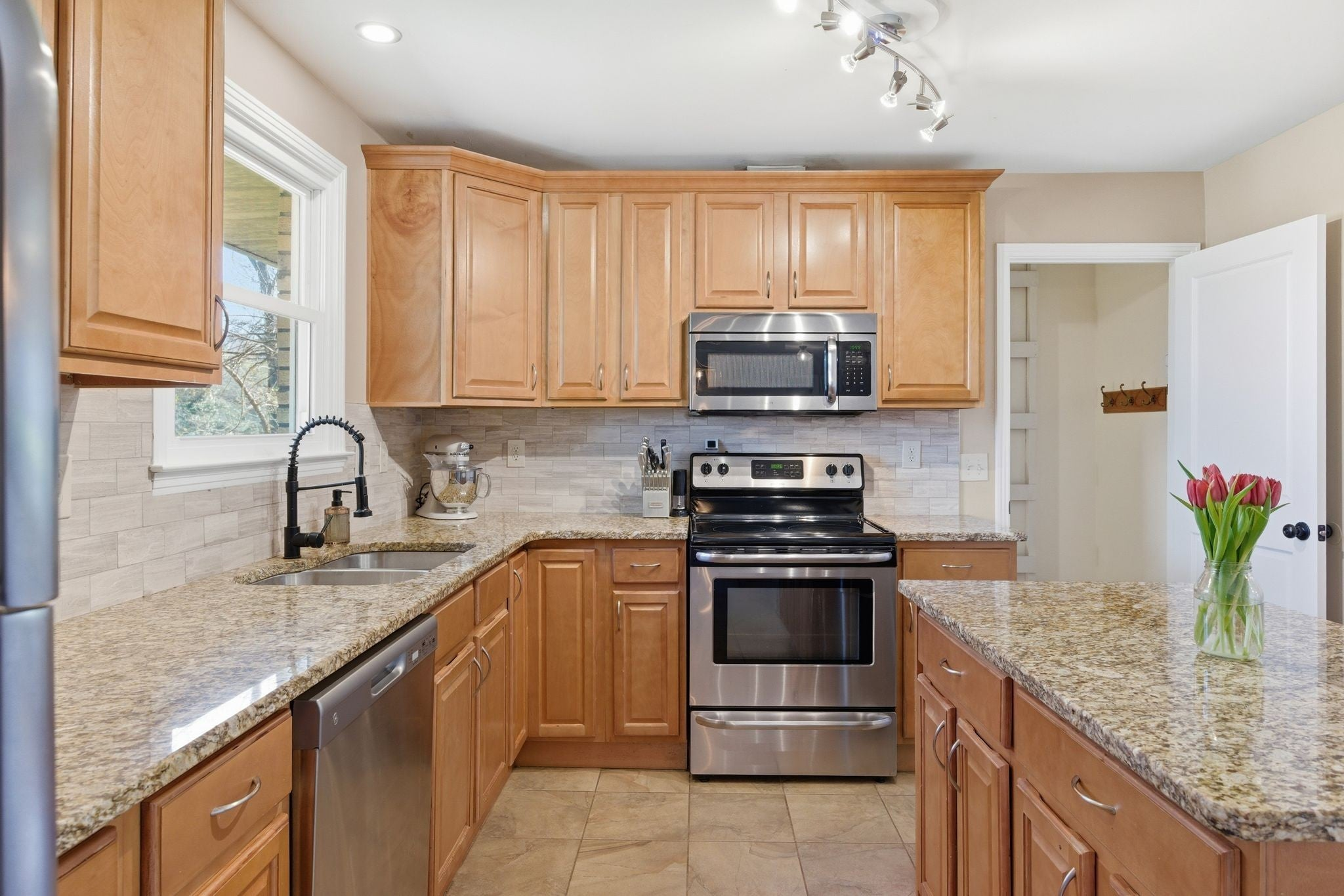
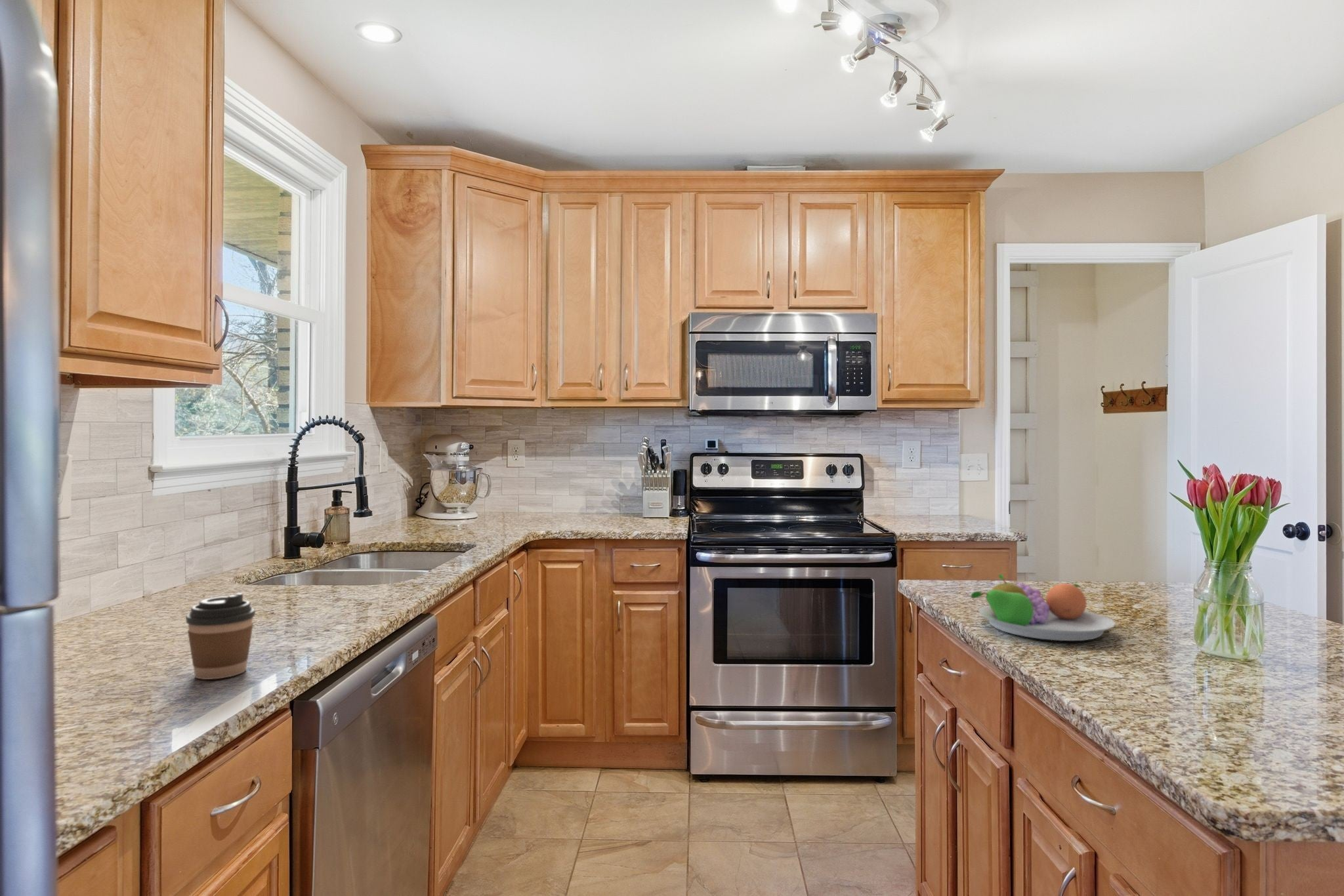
+ fruit bowl (1038, 603)
+ coffee cup (220, 633)
